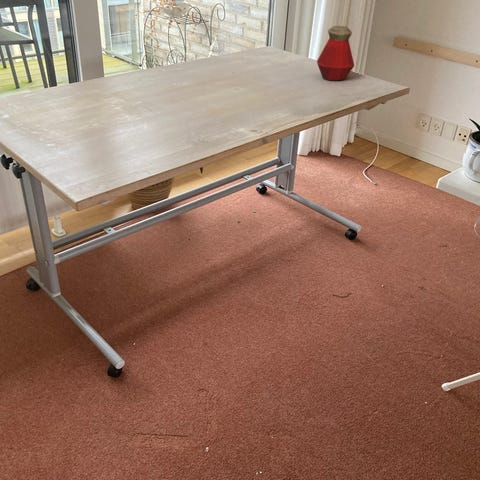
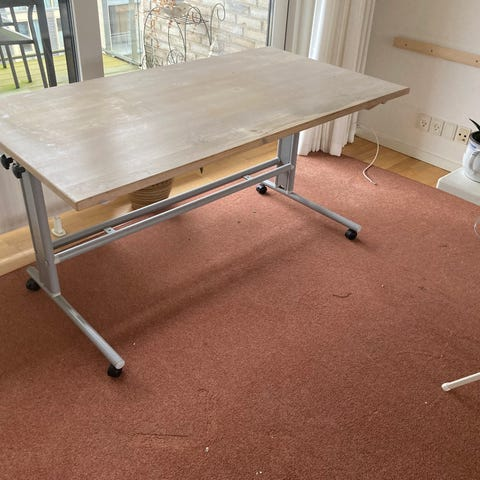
- bottle (336, 53)
